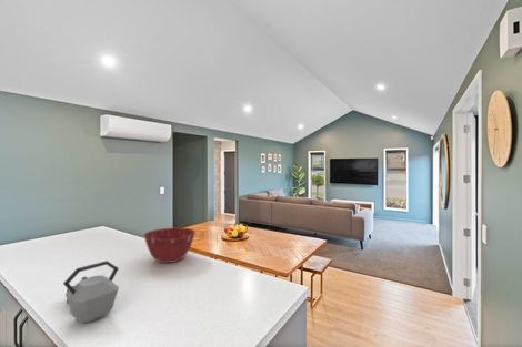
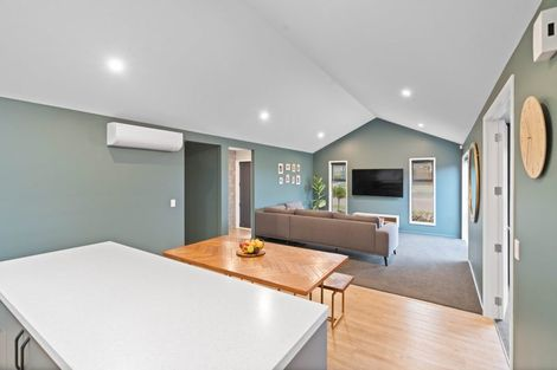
- mixing bowl (170, 245)
- kettle (84, 284)
